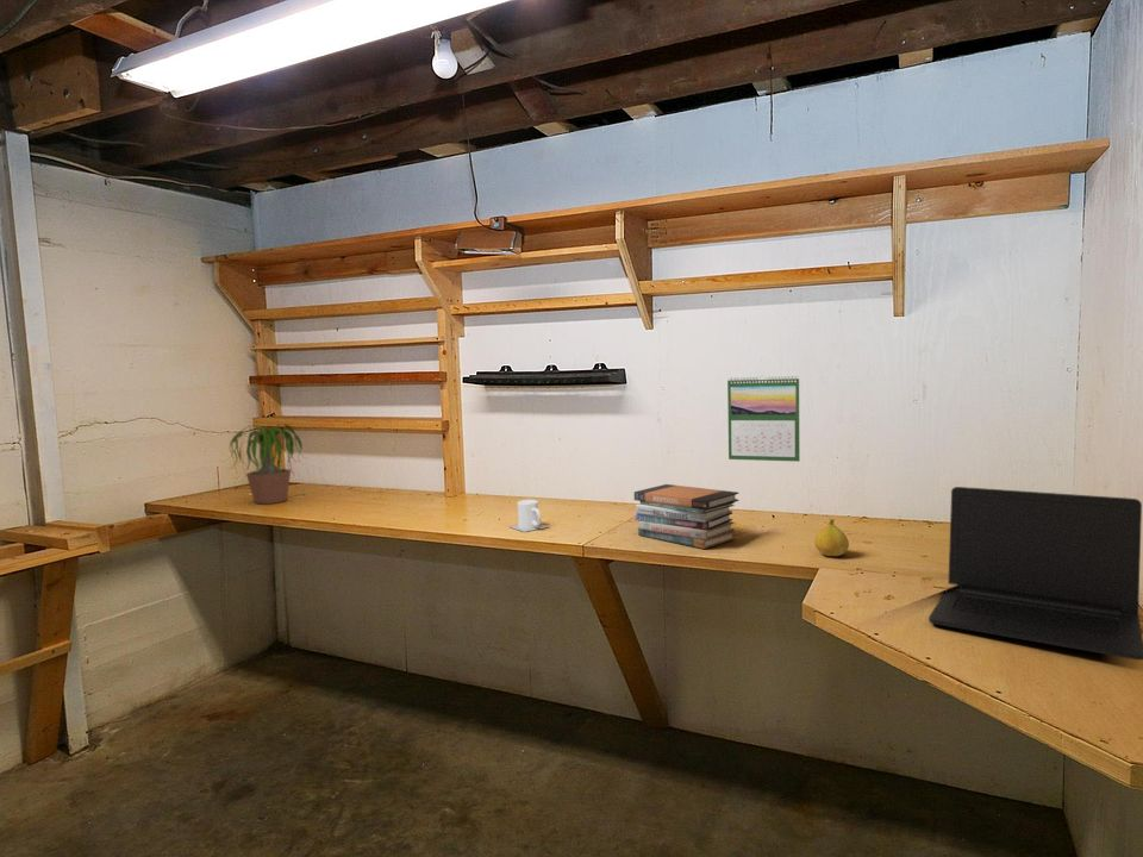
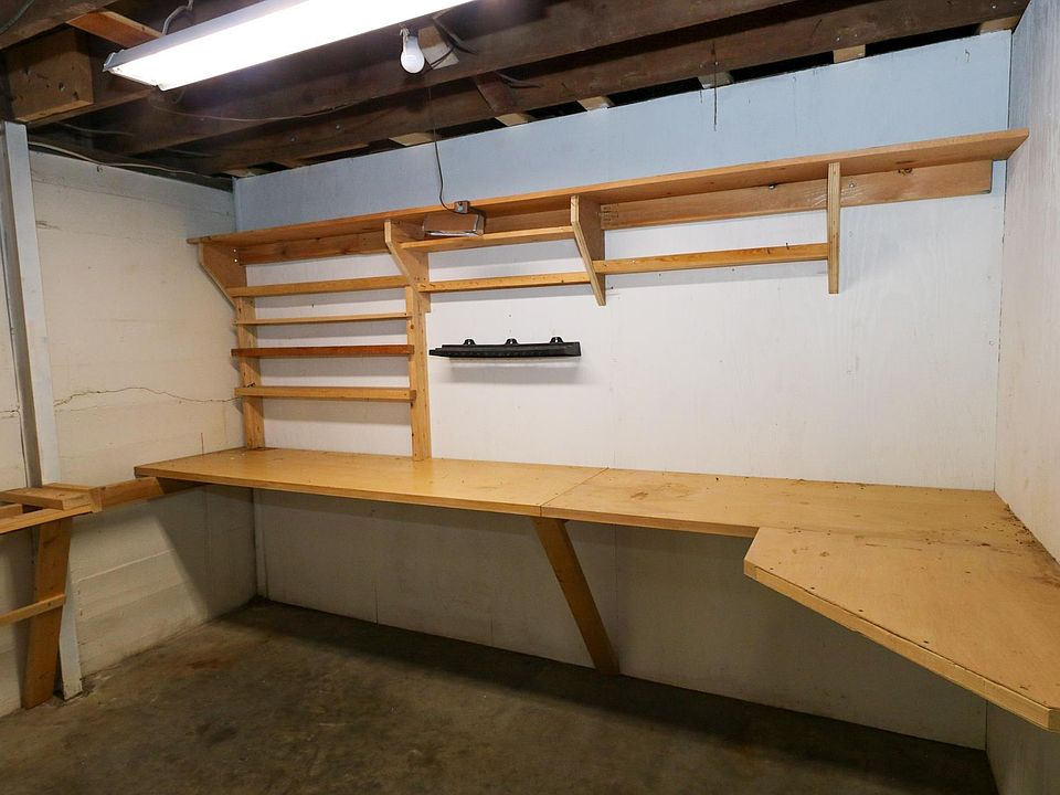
- book stack (685, 514)
- potted plant (264, 462)
- mug (530, 514)
- laptop (1033, 562)
- fruit (831, 536)
- calendar (762, 418)
